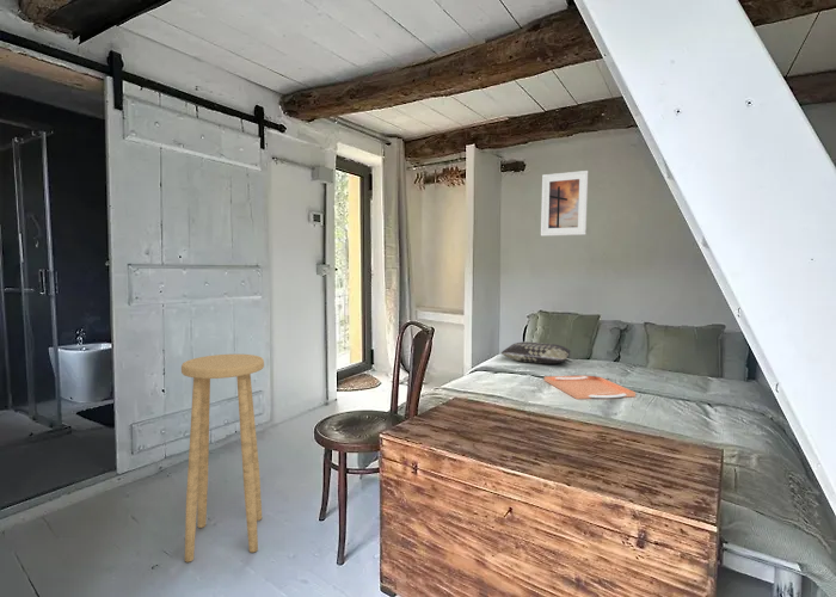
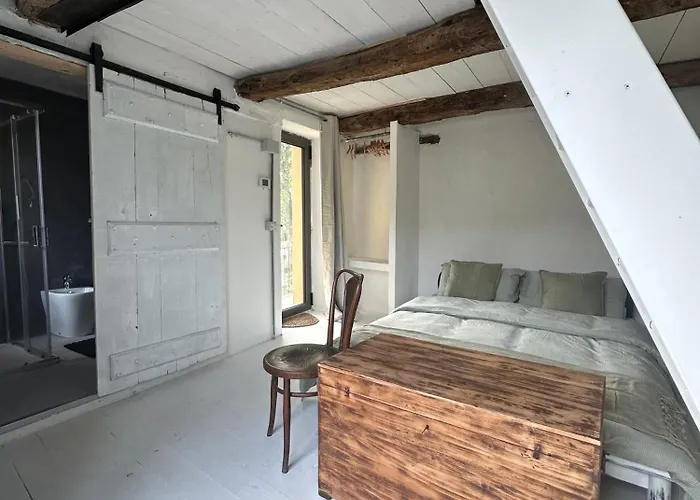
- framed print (564, 204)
- stool (241, 450)
- cushion (536, 351)
- serving tray (586, 386)
